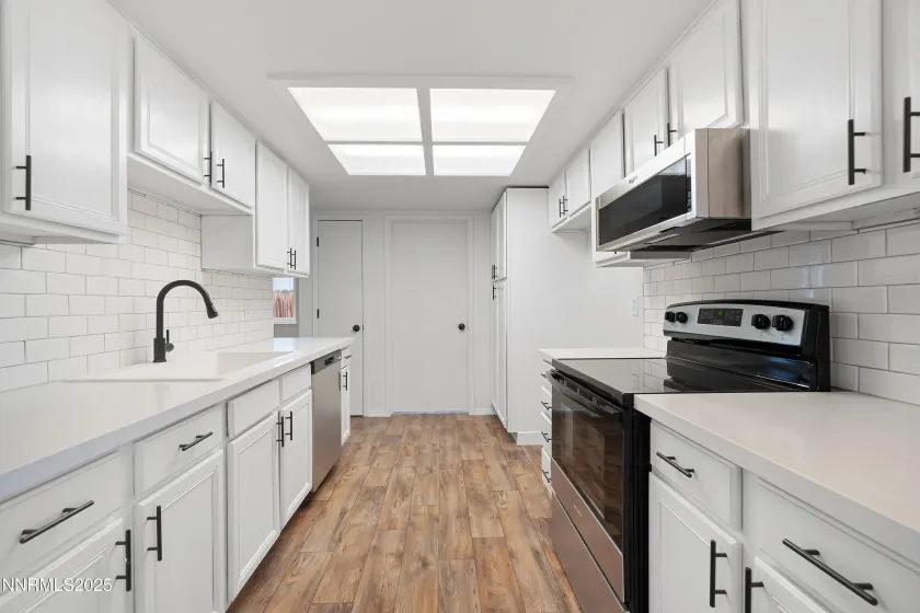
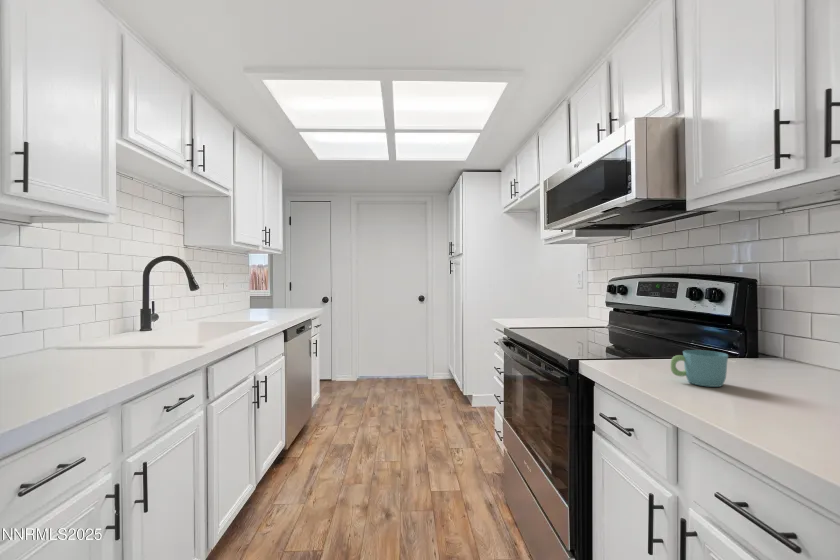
+ mug (698, 367)
